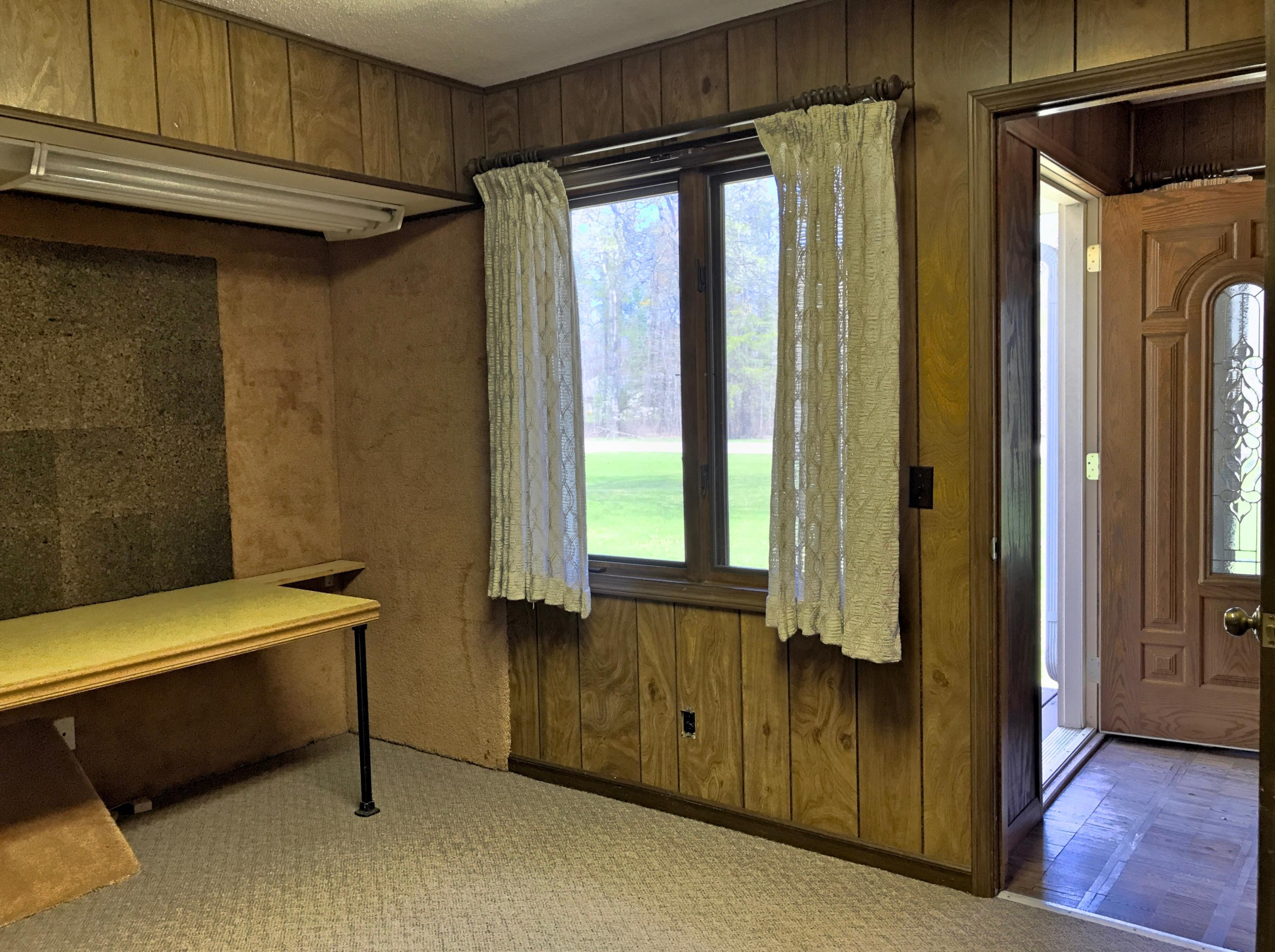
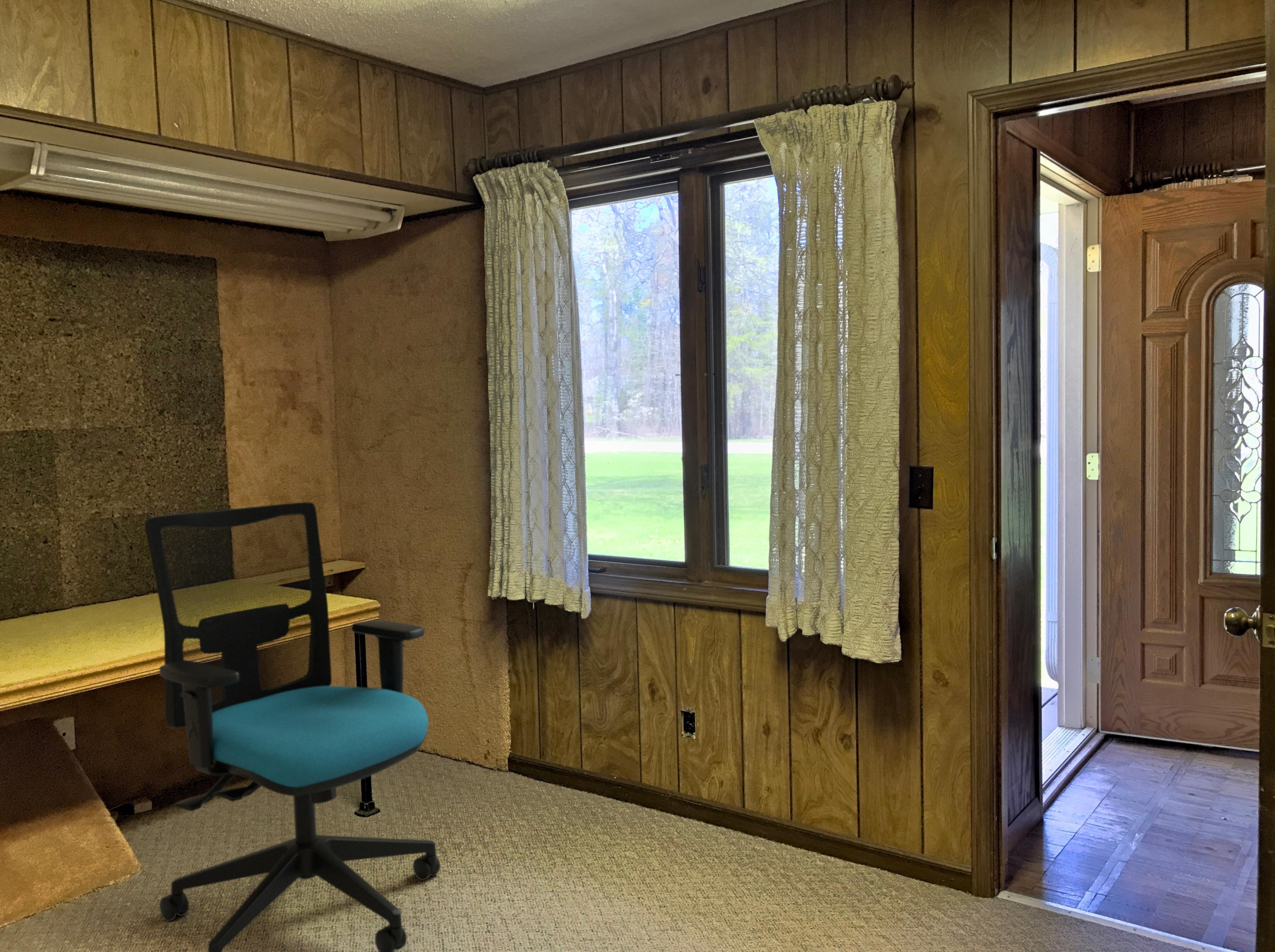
+ office chair (303, 717)
